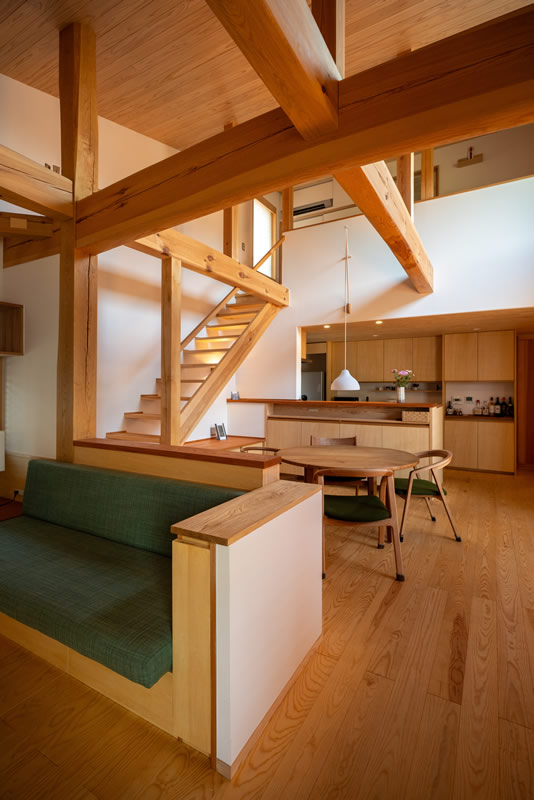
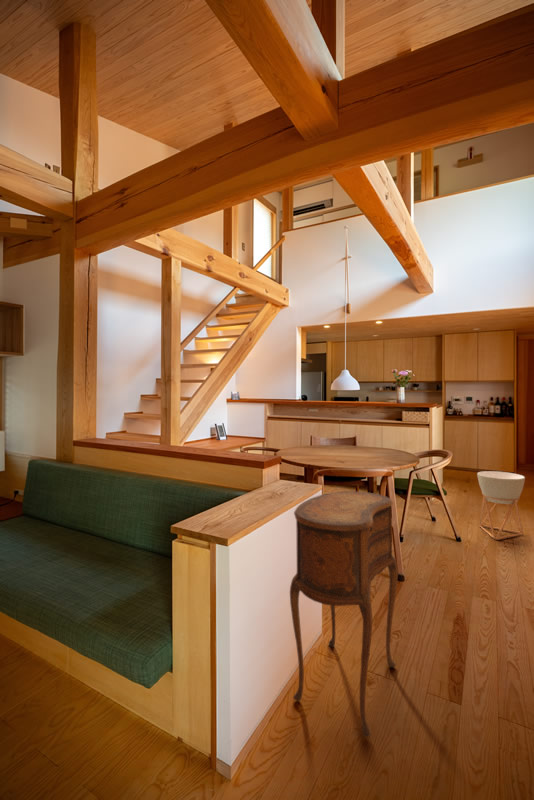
+ planter (500, 503)
+ side table (343, 593)
